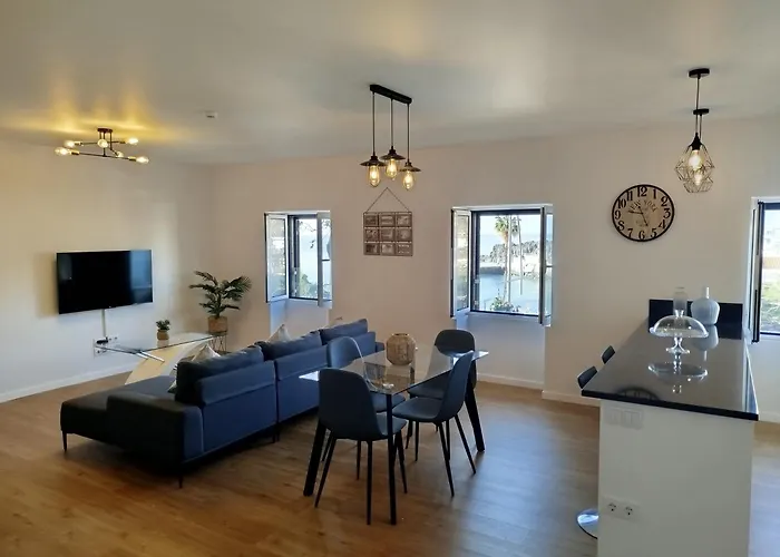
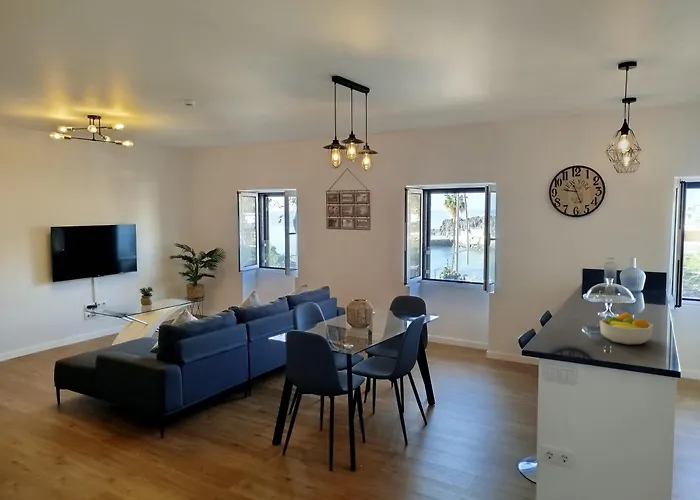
+ fruit bowl (625, 327)
